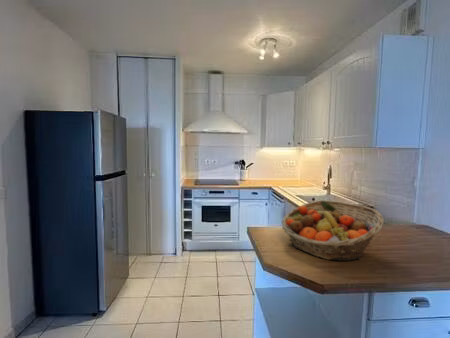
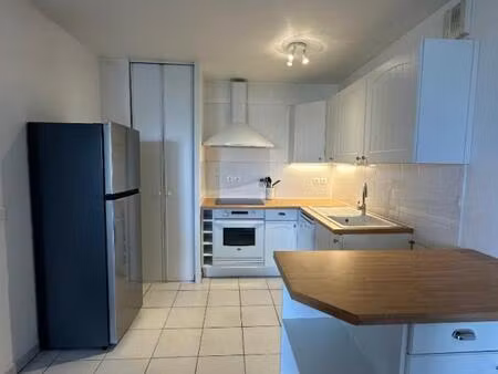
- fruit basket (328, 227)
